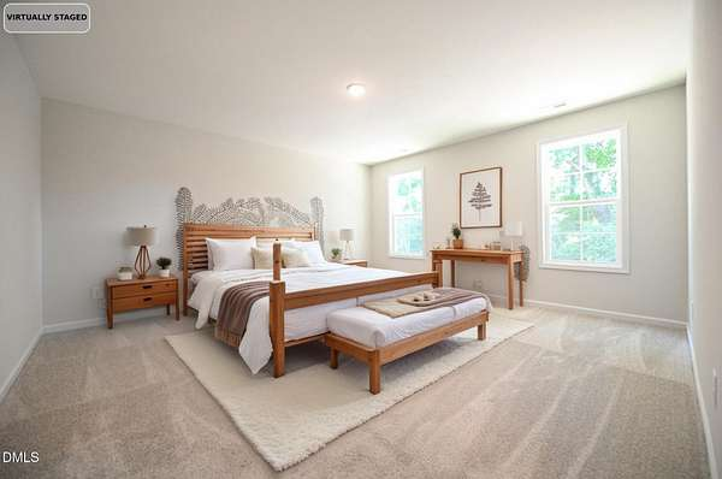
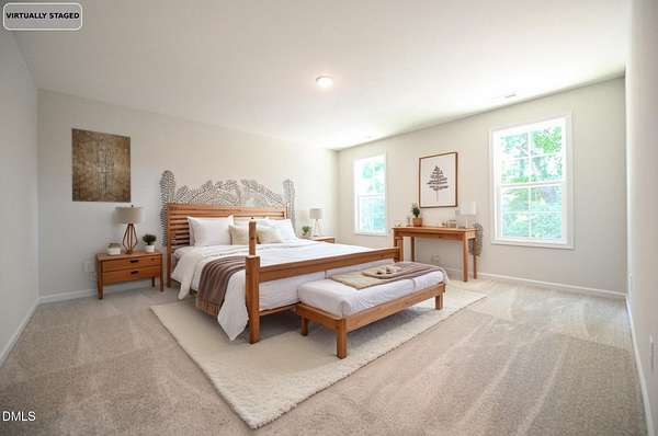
+ wall art (102, 167)
